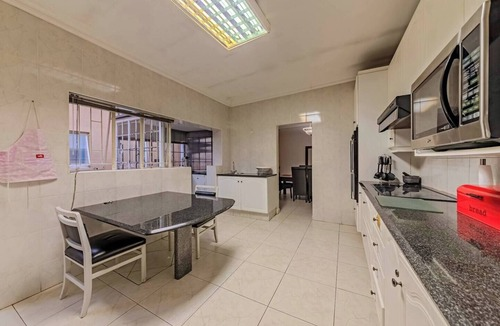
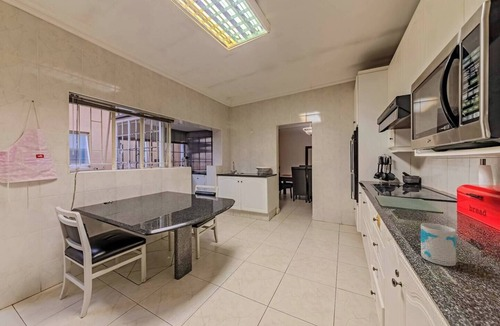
+ mug (437, 241)
